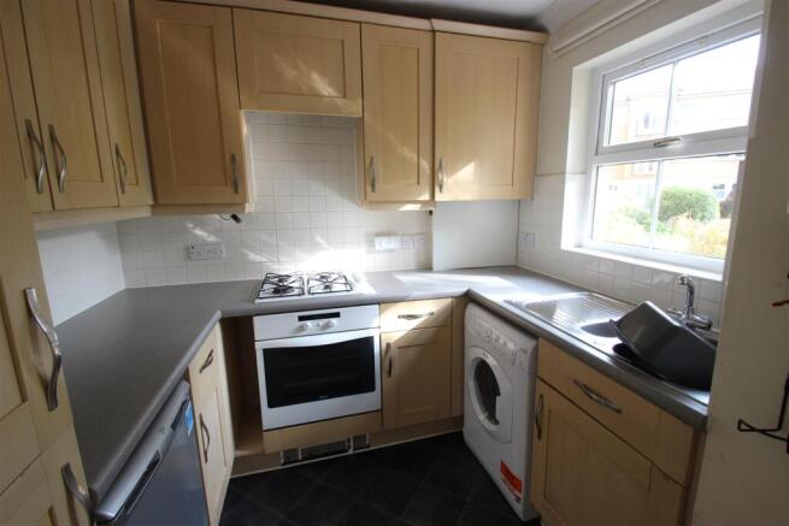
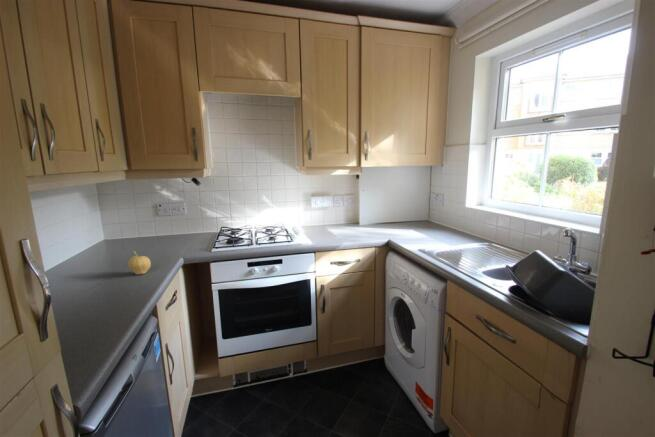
+ fruit (139, 262)
